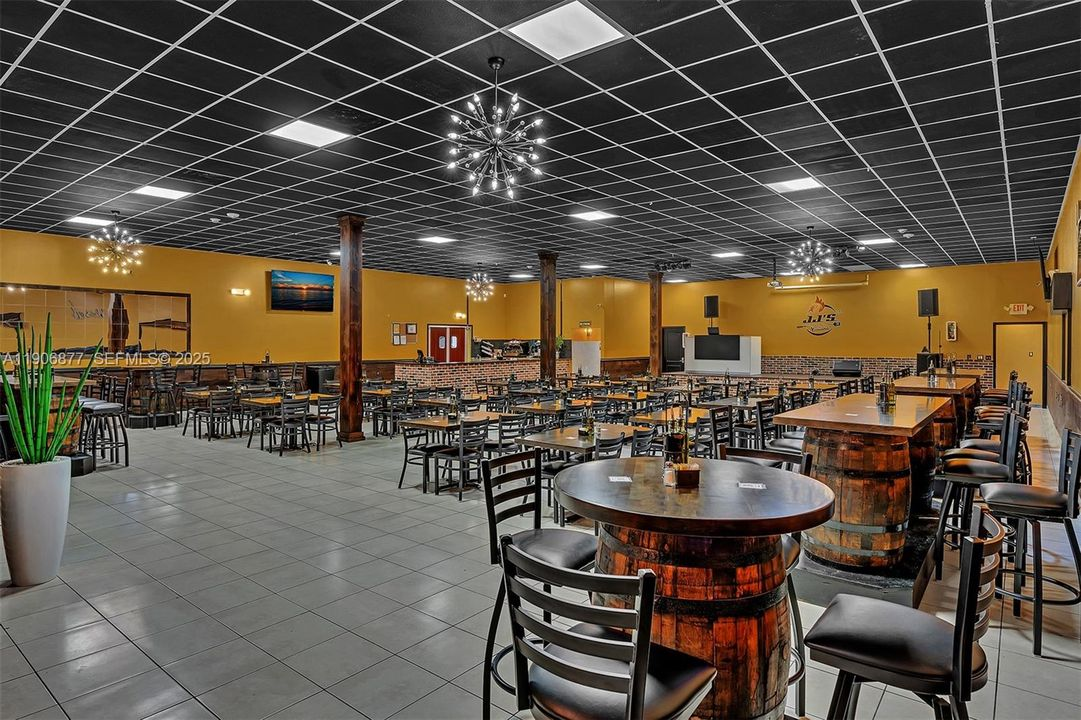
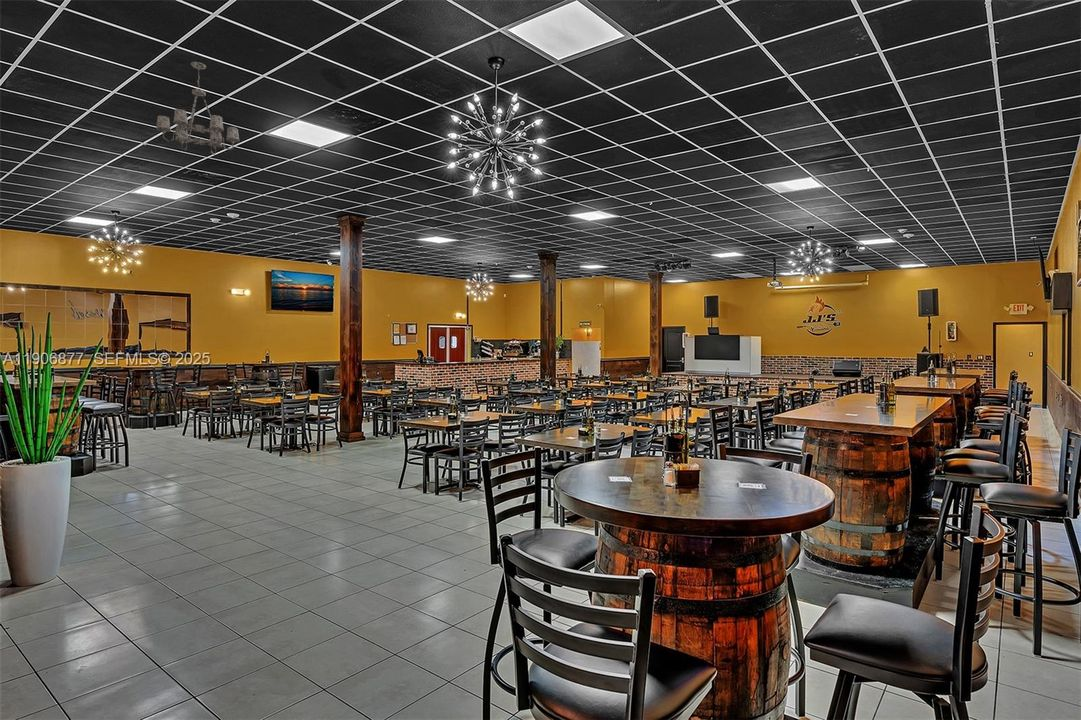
+ chandelier (195, 105)
